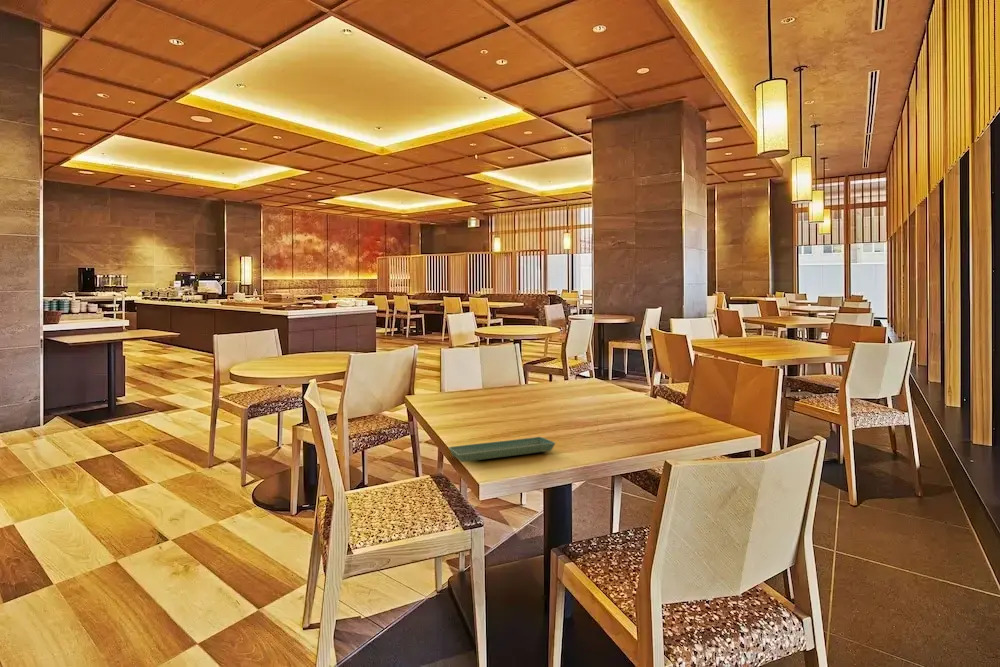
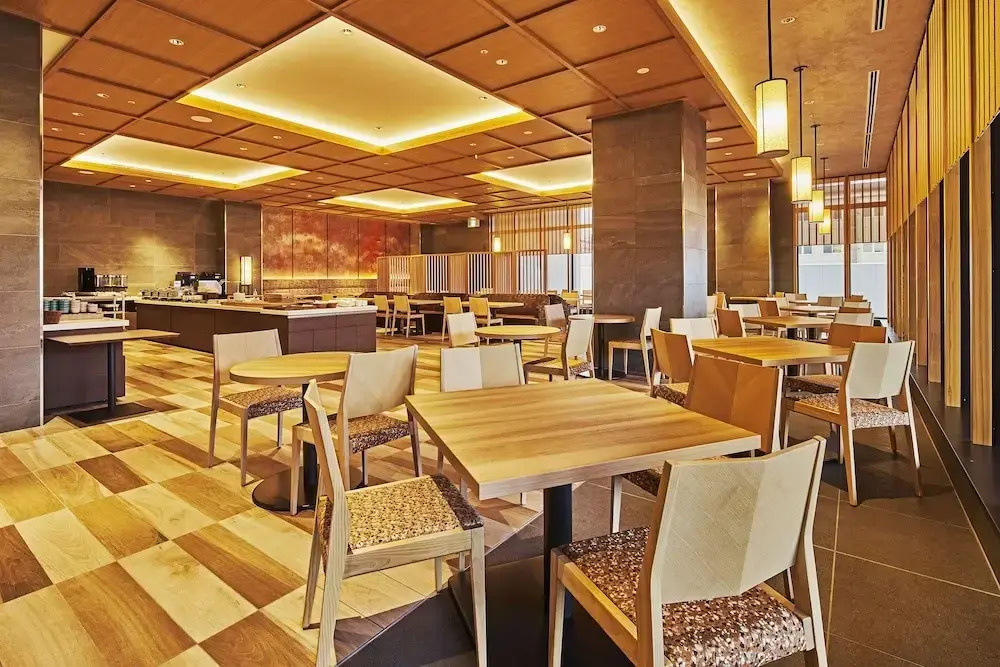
- saucer (502, 449)
